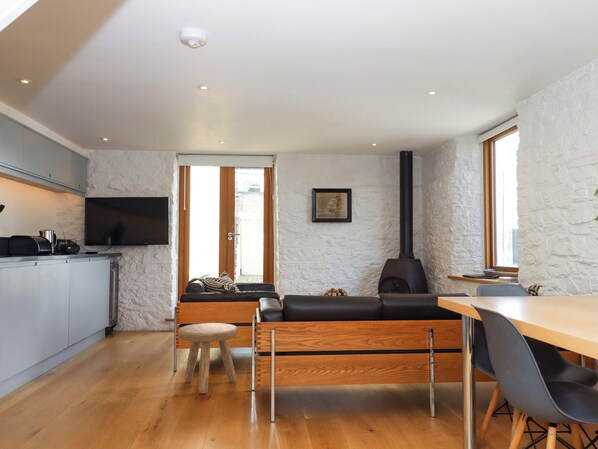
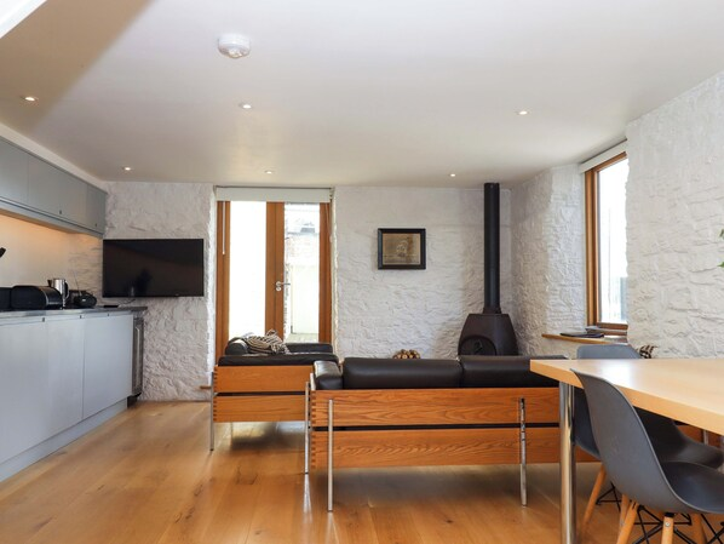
- stool (208, 356)
